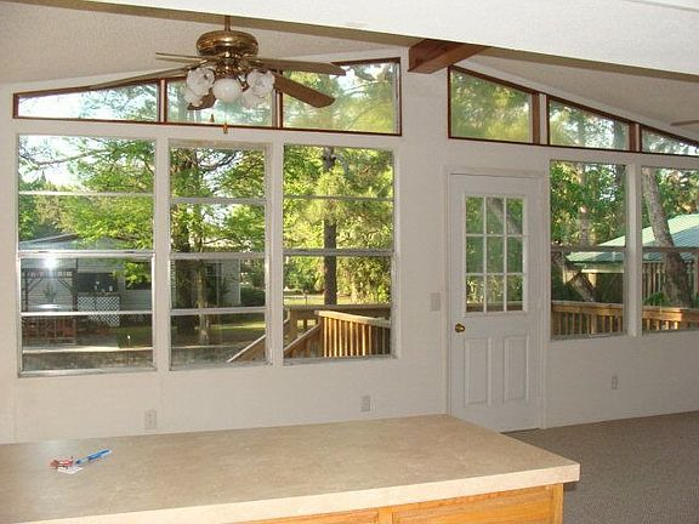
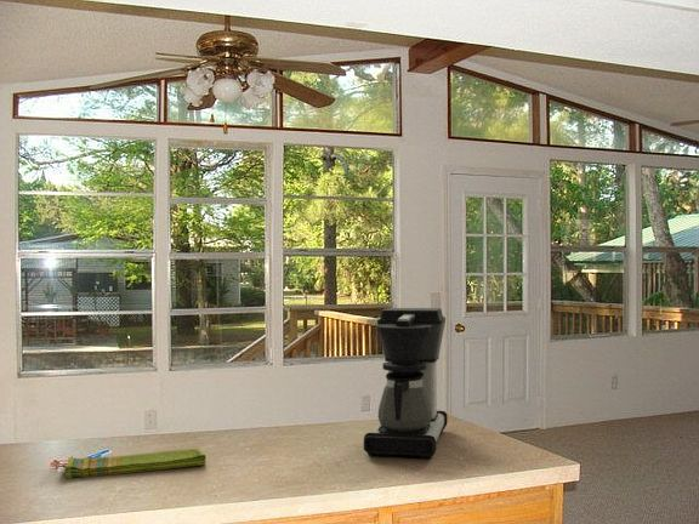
+ coffee maker (408, 376)
+ dish towel (136, 460)
